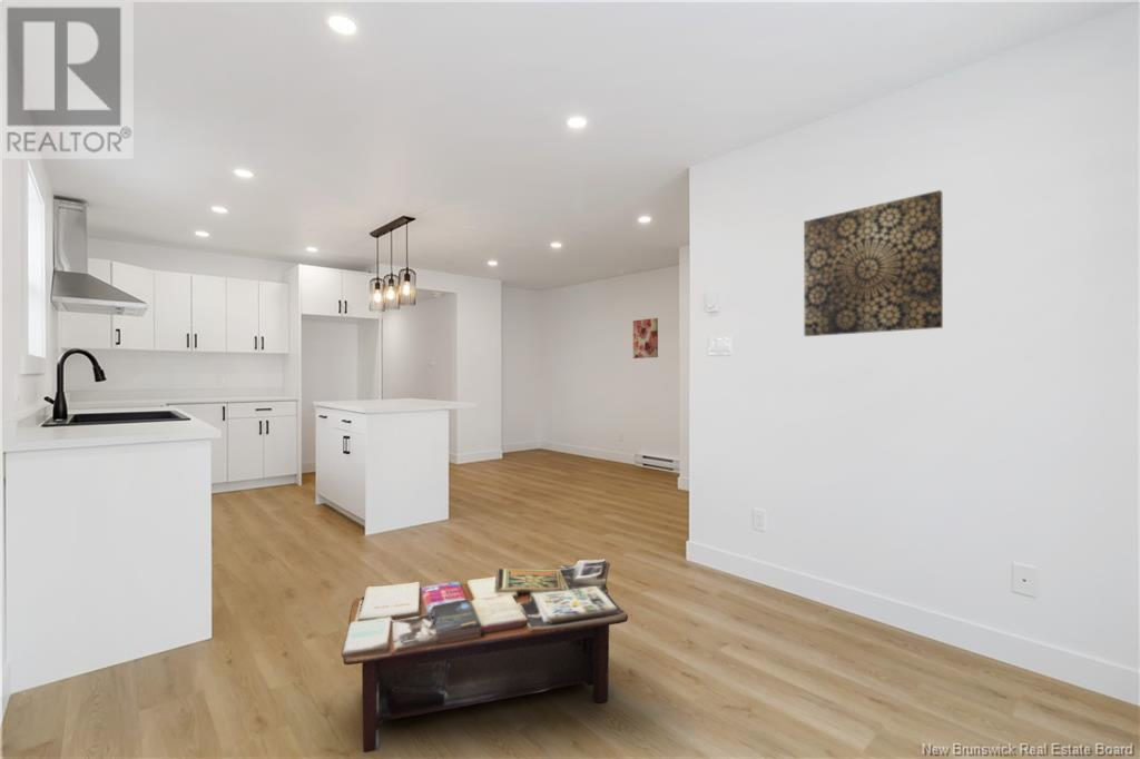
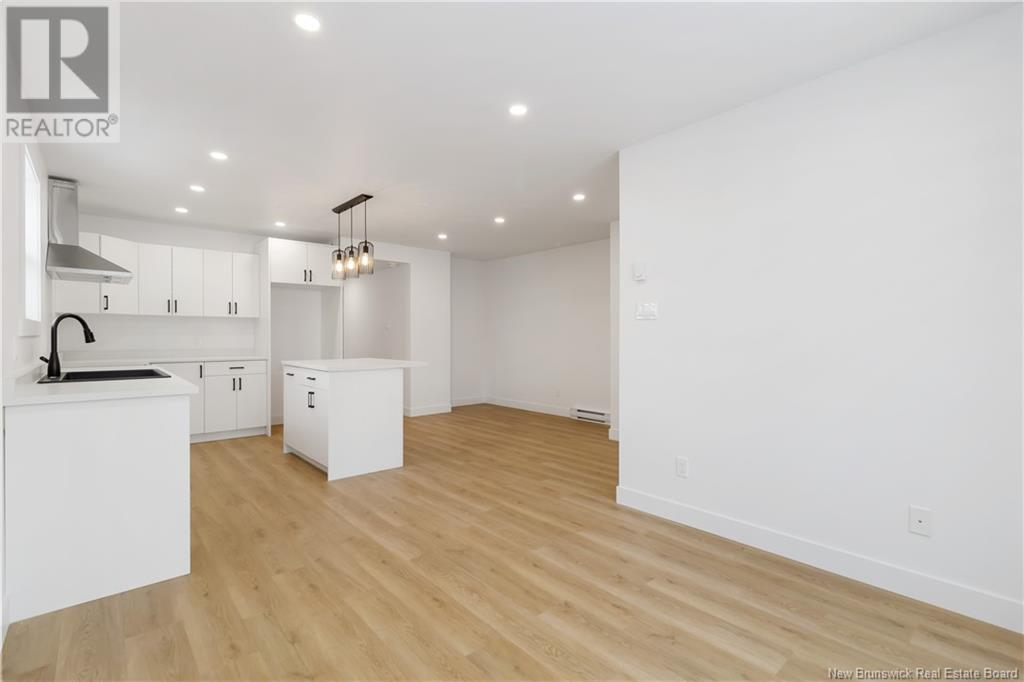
- wall art (645, 338)
- coffee table (494, 637)
- wall art (867, 269)
